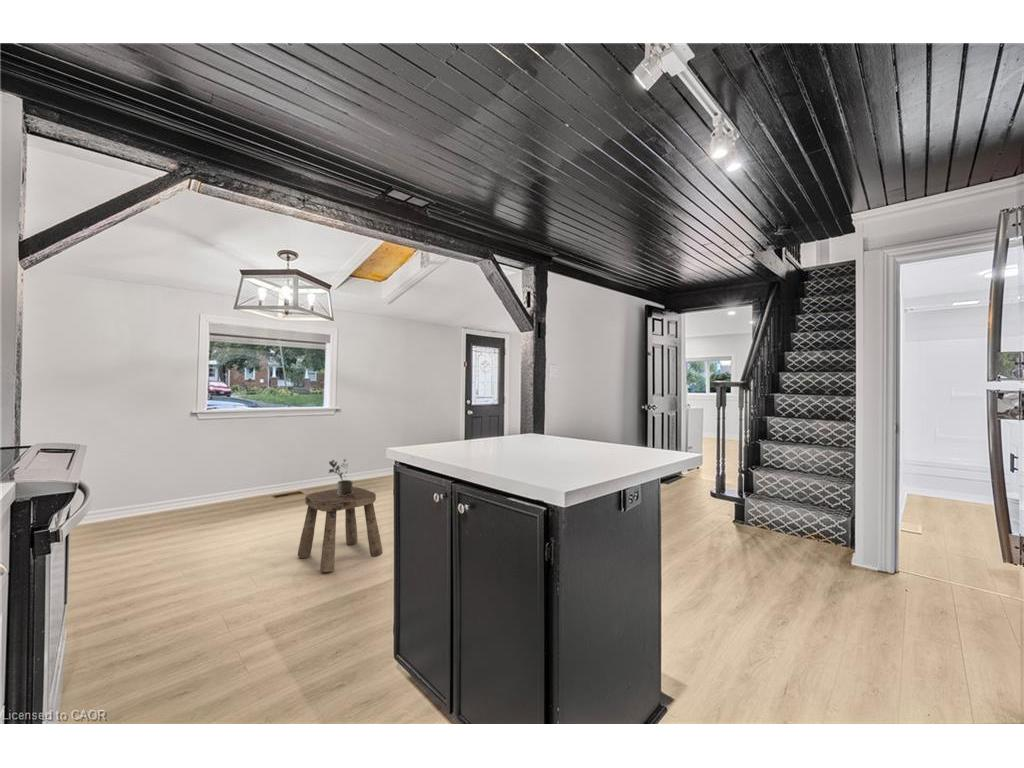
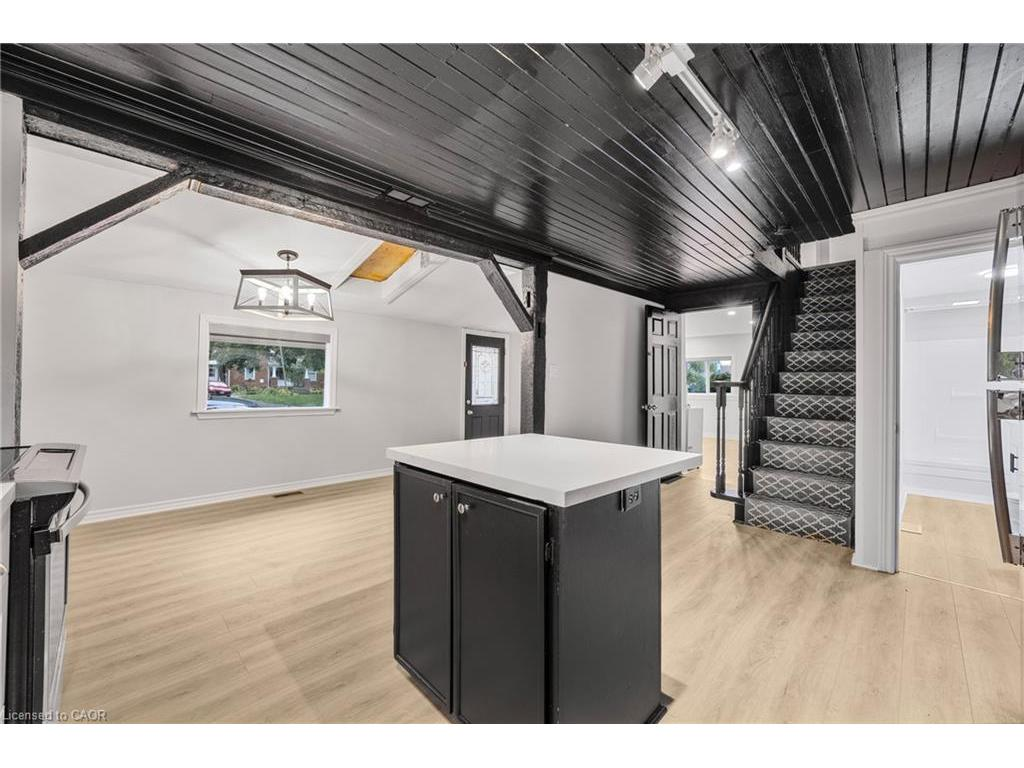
- stool (345, 525)
- potted plant (341, 476)
